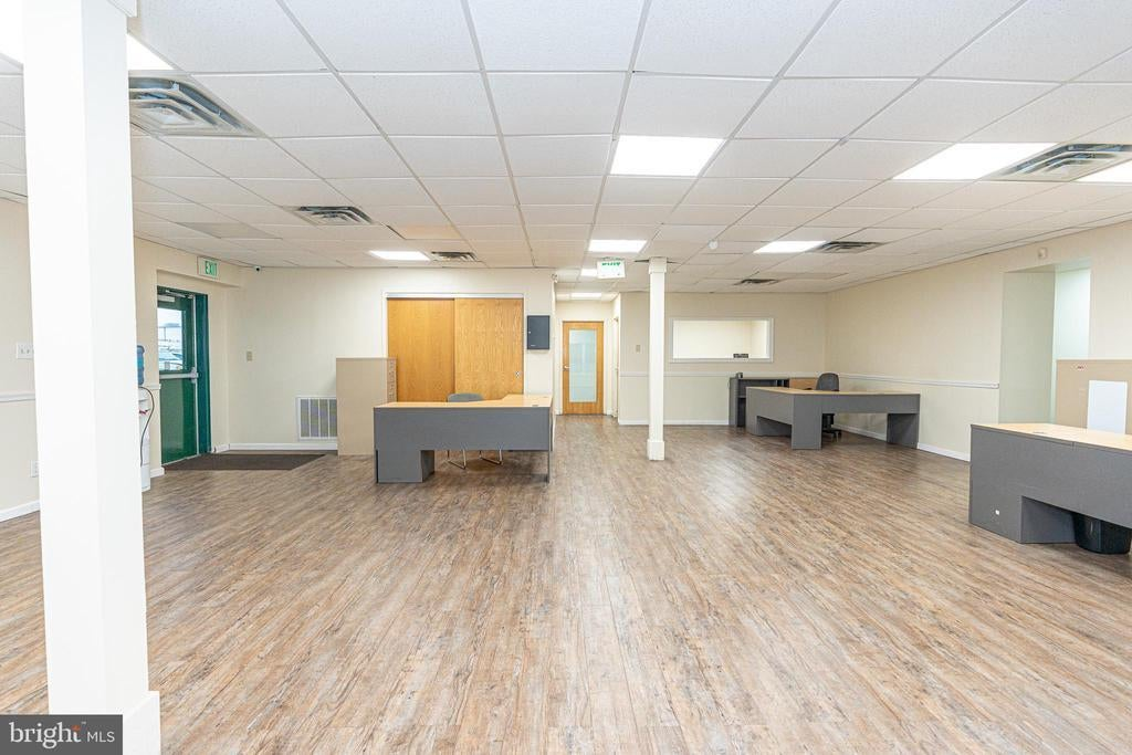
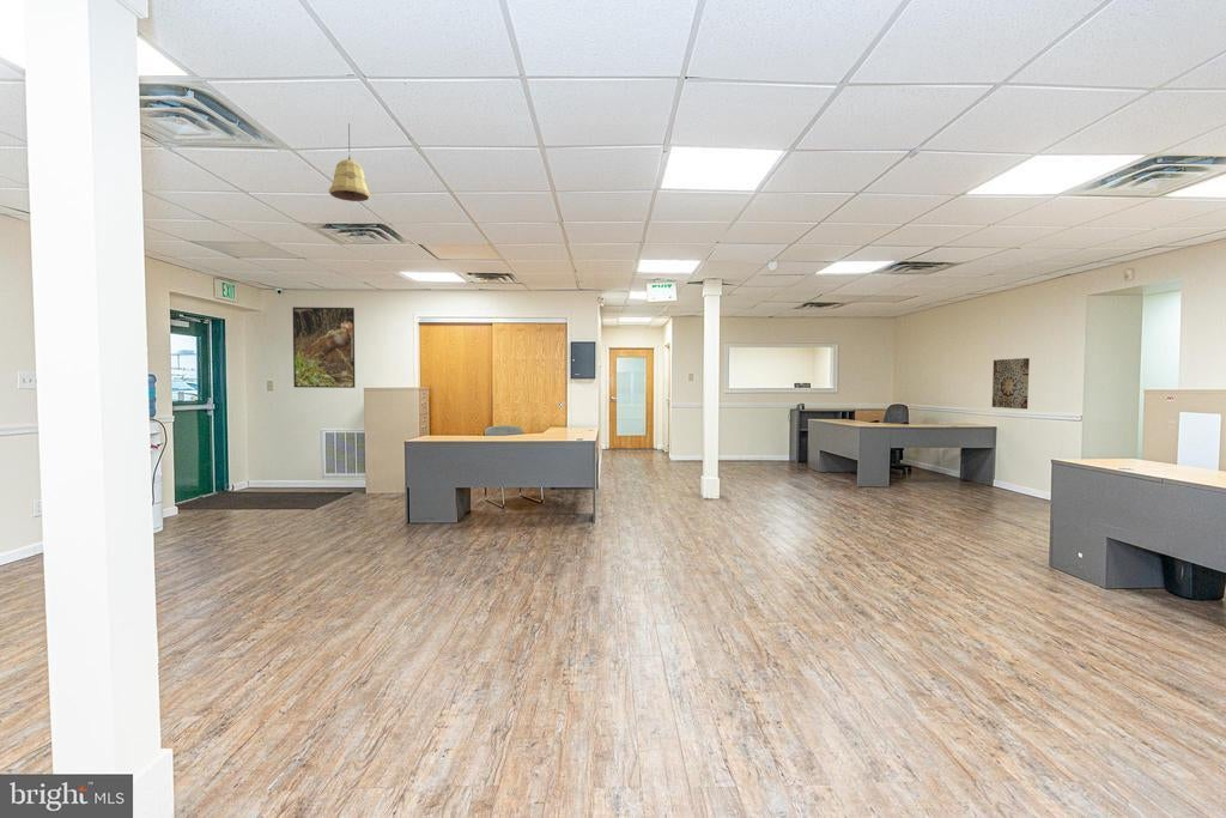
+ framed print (323, 347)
+ wall art (1009, 383)
+ pendant light (348, 160)
